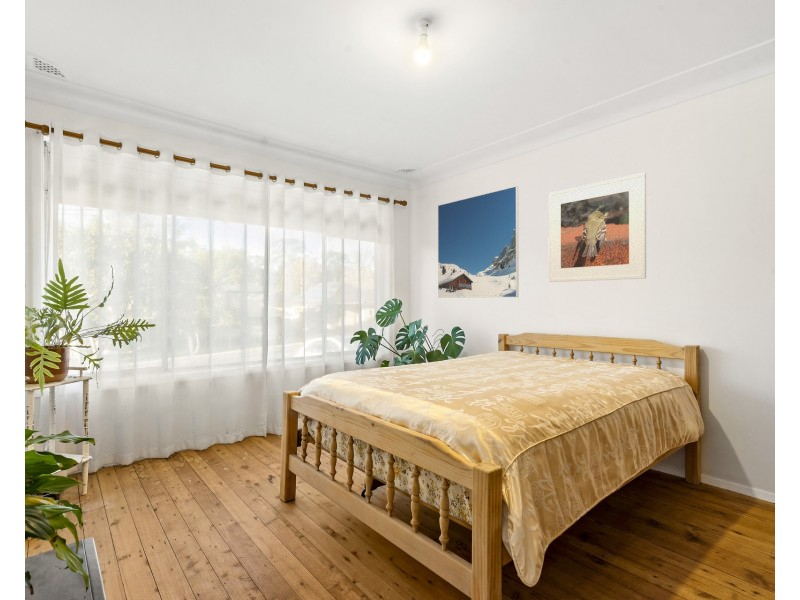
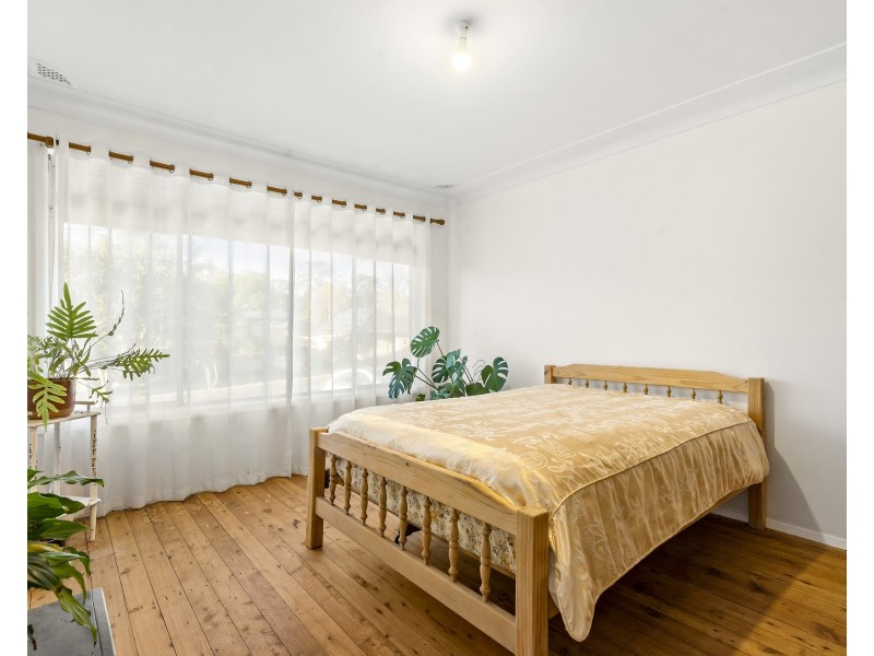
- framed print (474, 247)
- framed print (593, 232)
